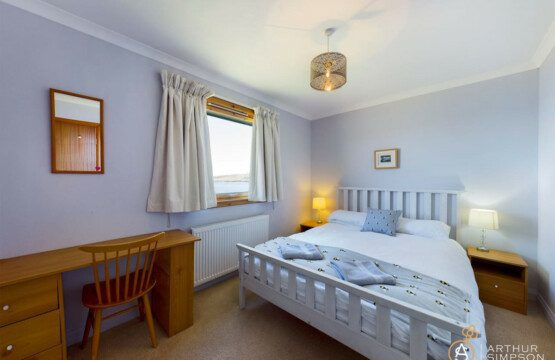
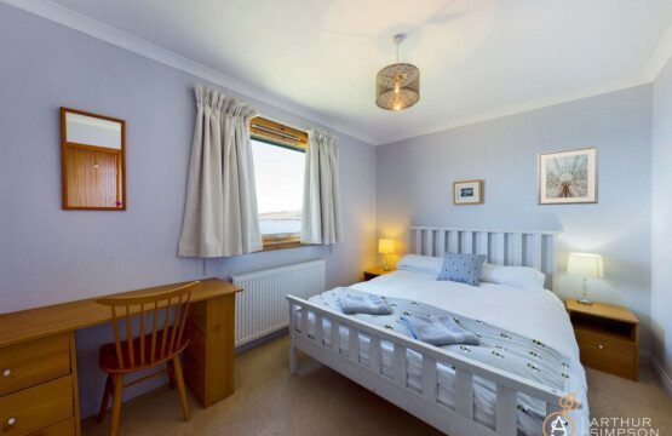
+ picture frame (565, 177)
